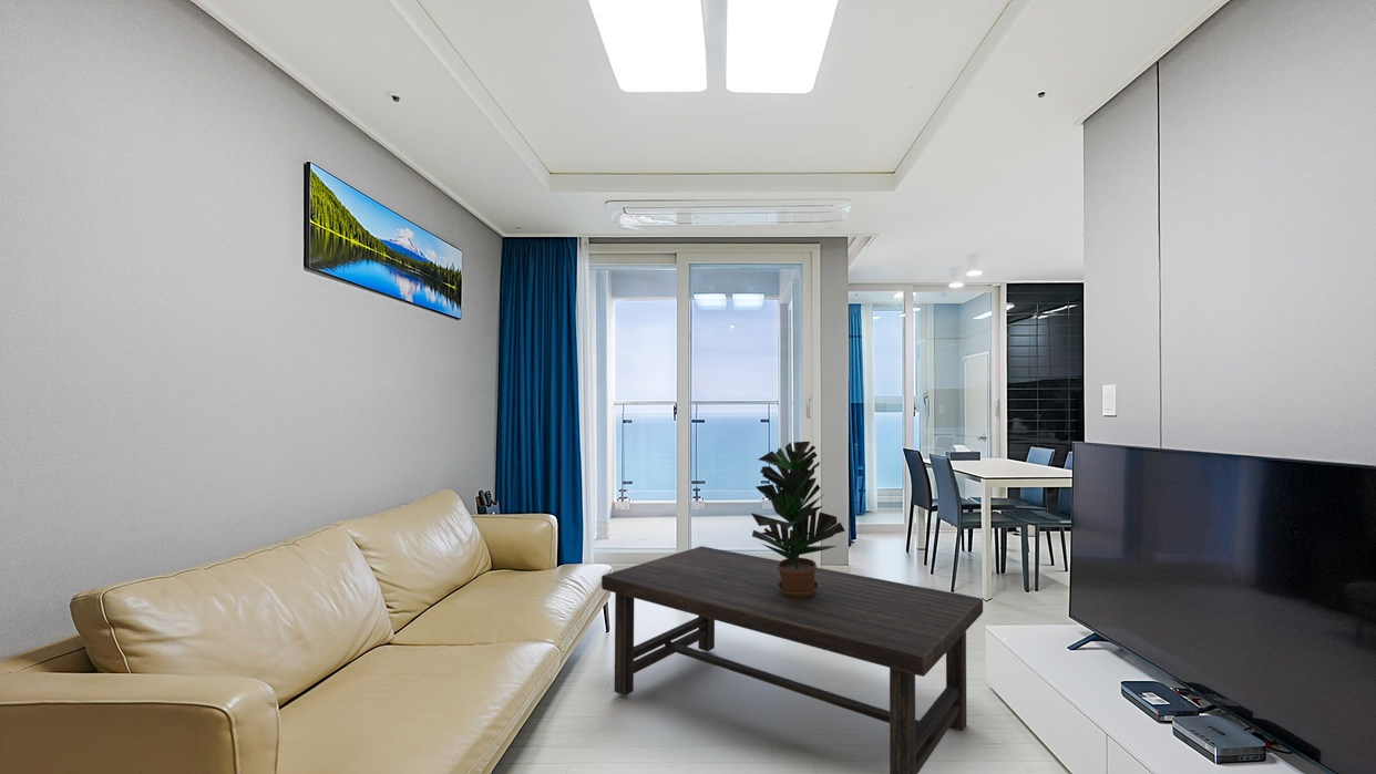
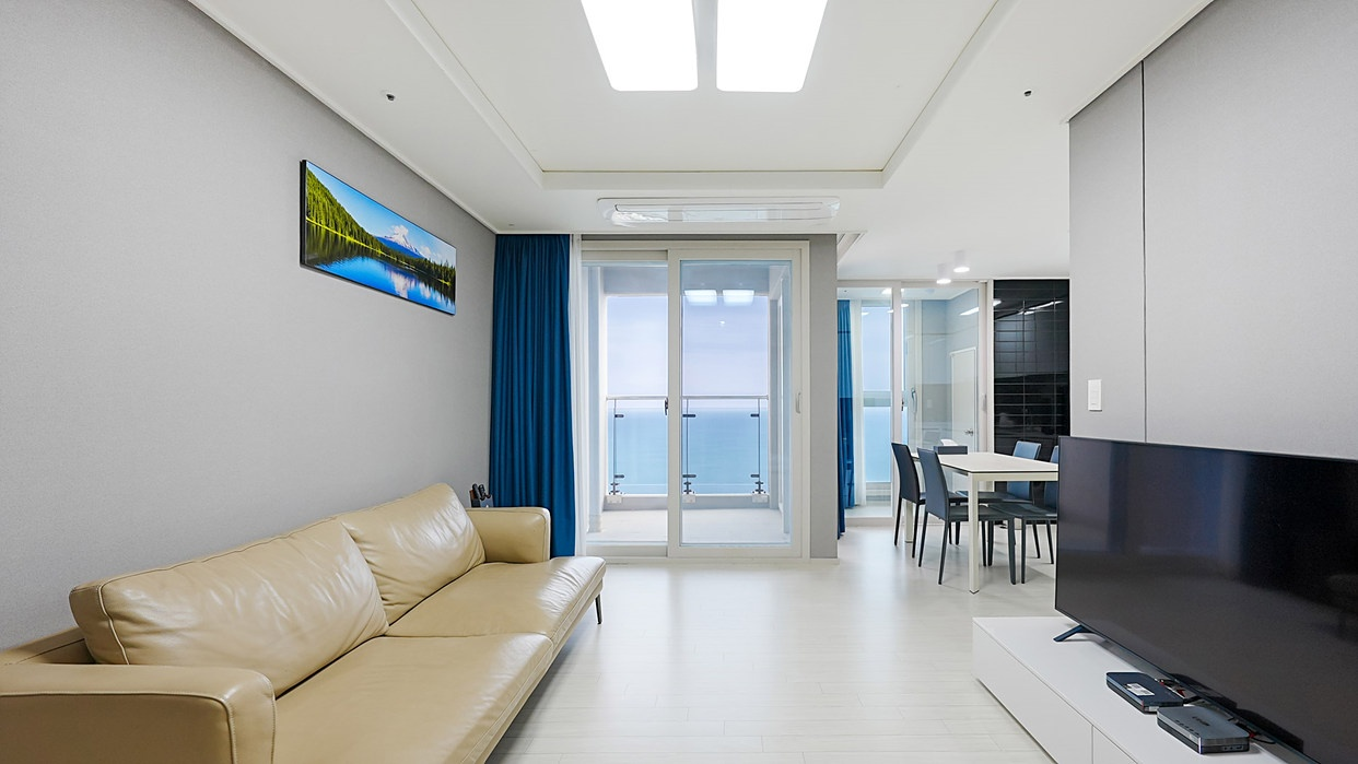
- coffee table (782, 638)
- potted plant (797, 519)
